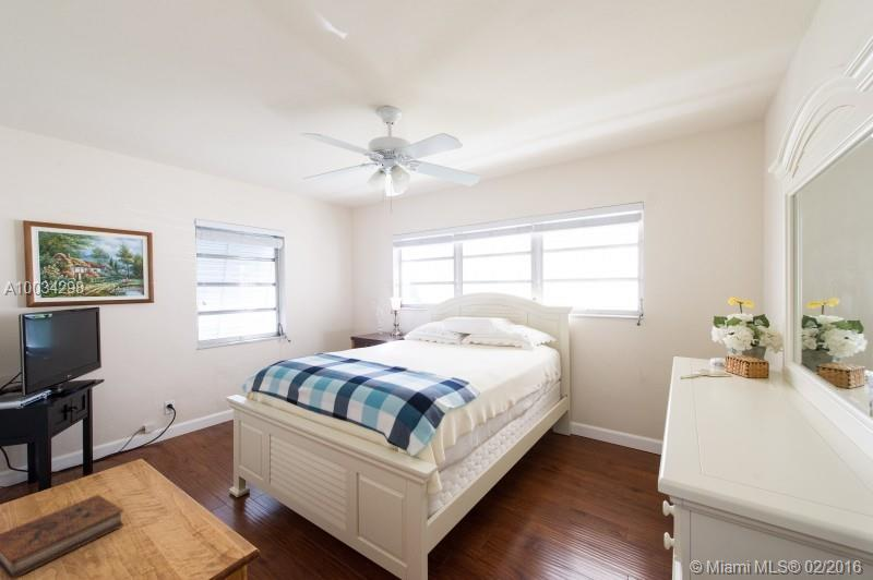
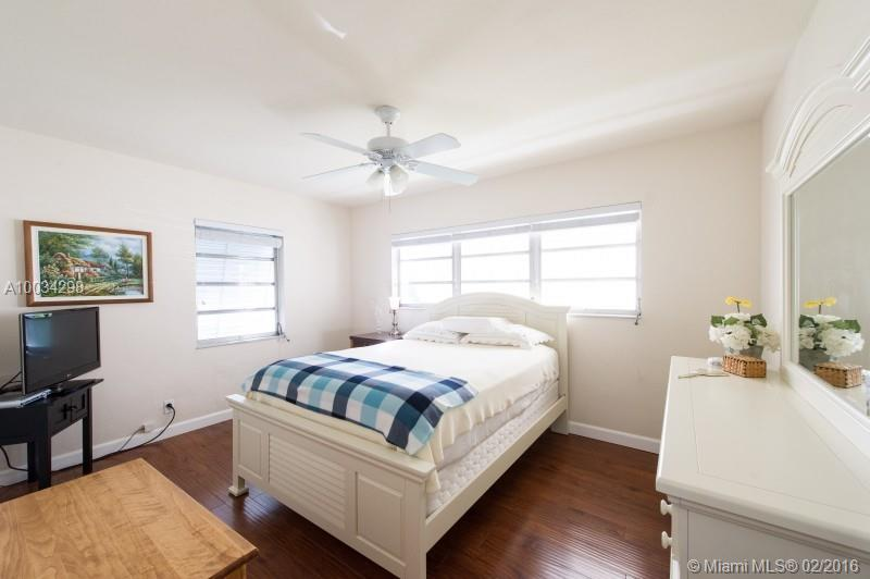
- book (60, 531)
